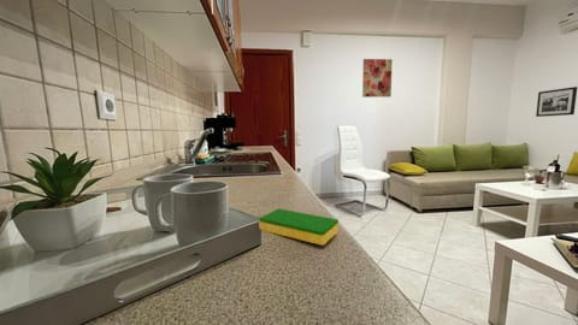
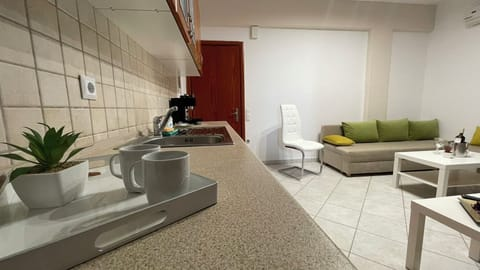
- wall art (377, 78)
- picture frame (555, 102)
- dish sponge (297, 224)
